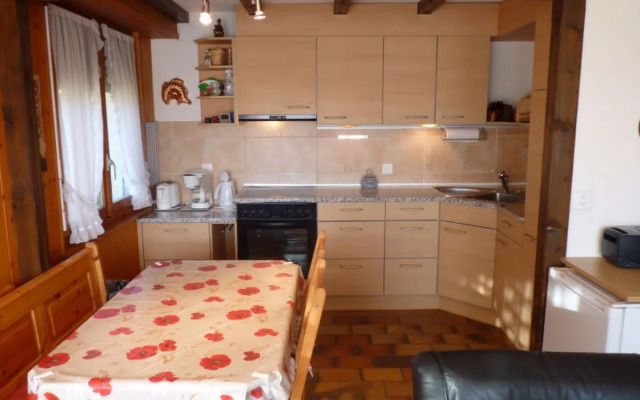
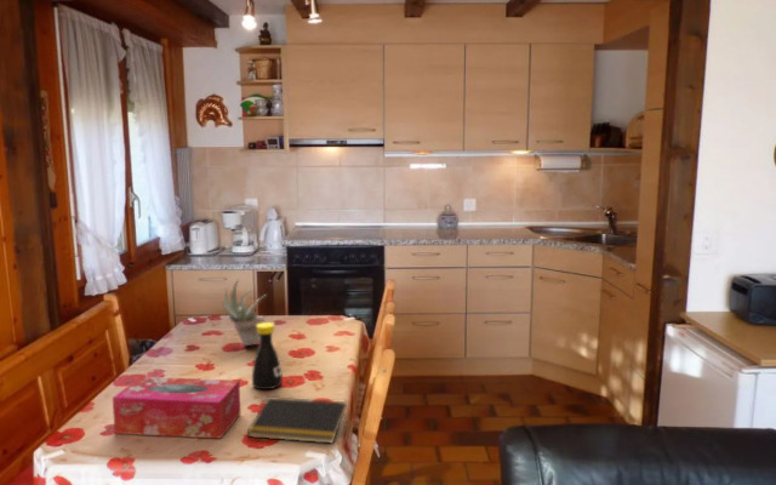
+ tissue box (178, 405)
+ bottle (266, 354)
+ succulent plant (241, 310)
+ notepad (298, 418)
